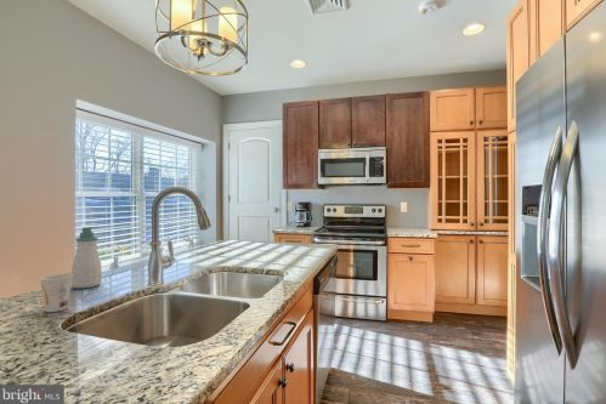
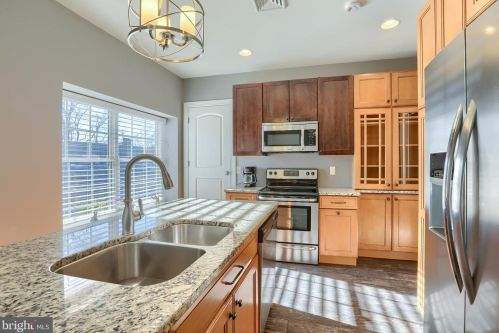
- soap bottle (86, 256)
- cup (56, 292)
